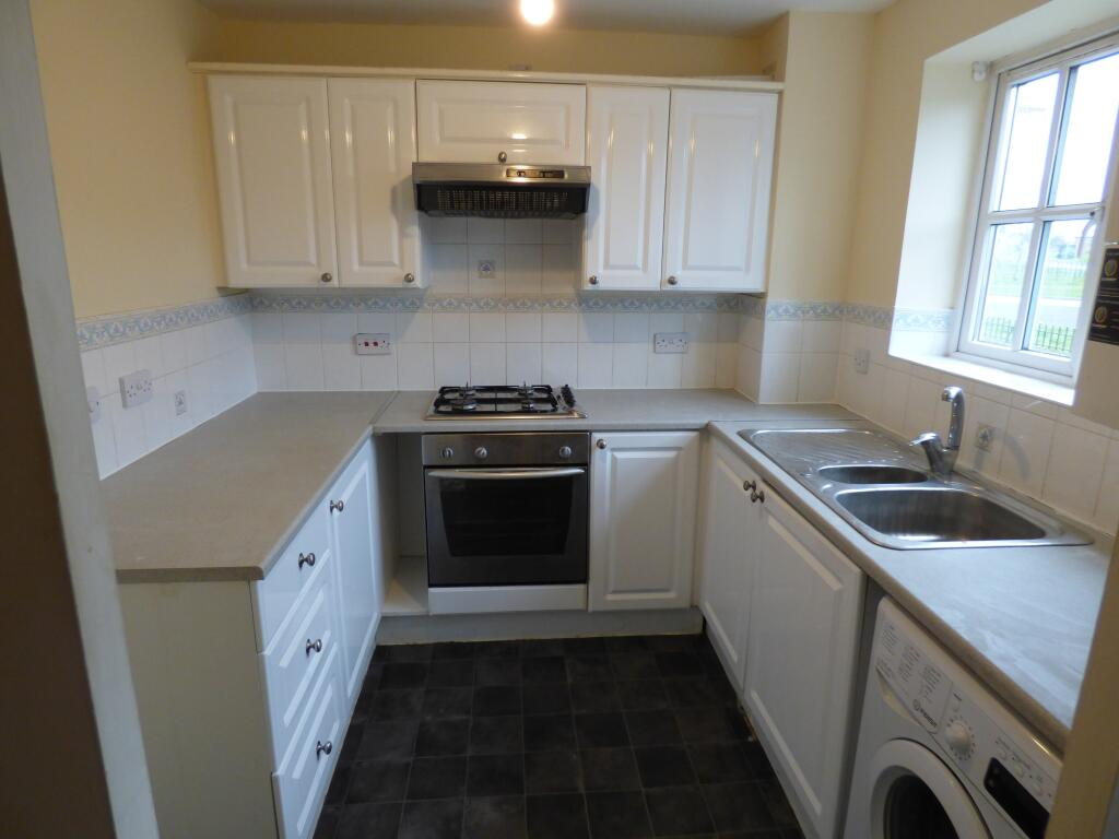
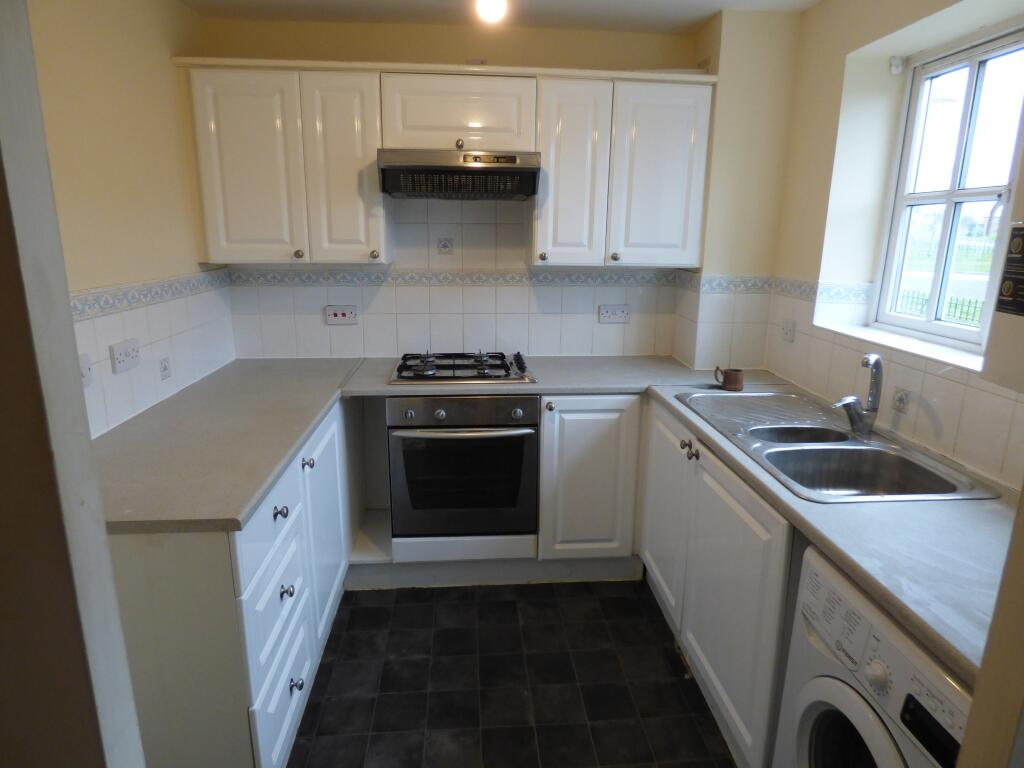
+ mug (728, 377)
